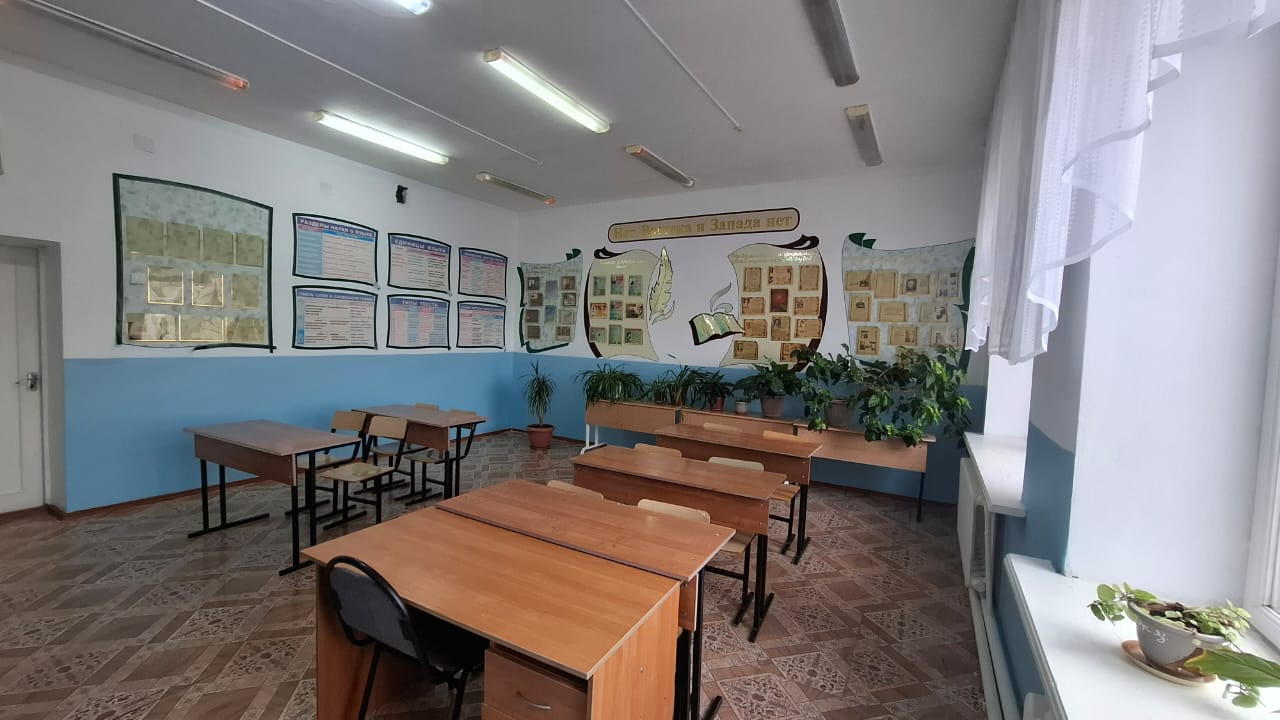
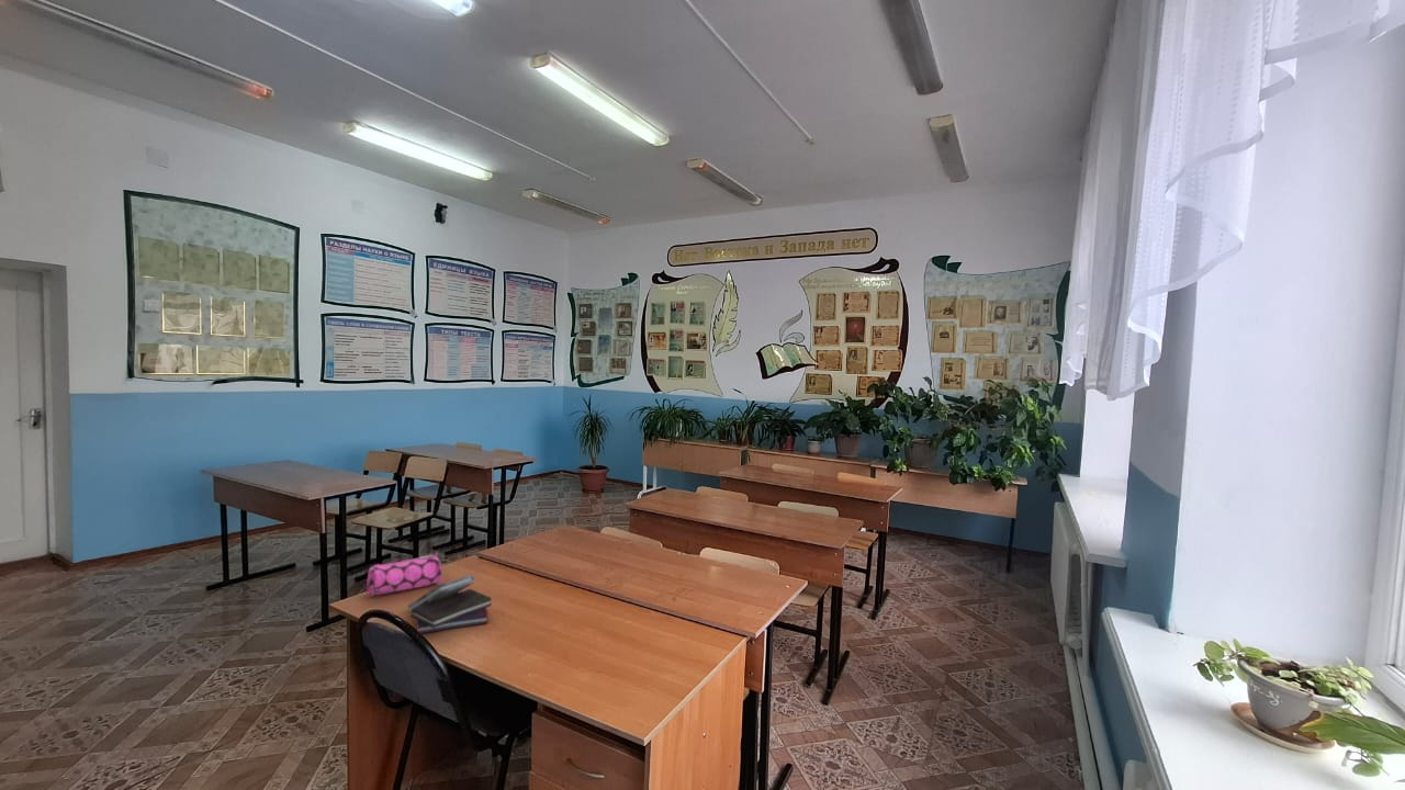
+ pencil case (404, 573)
+ book (449, 596)
